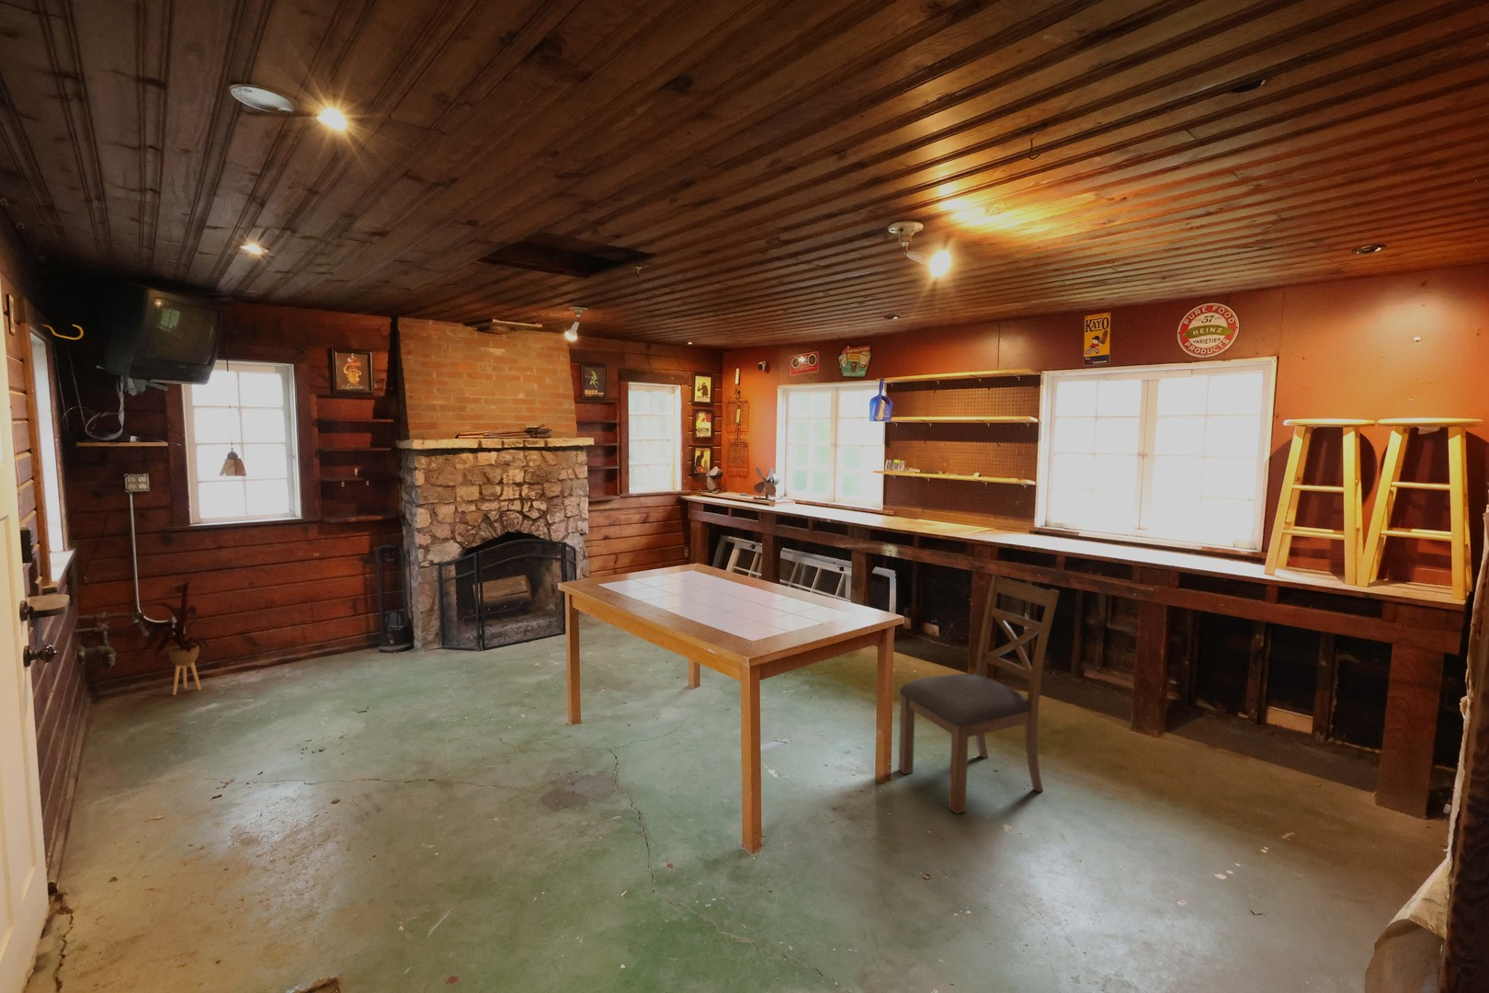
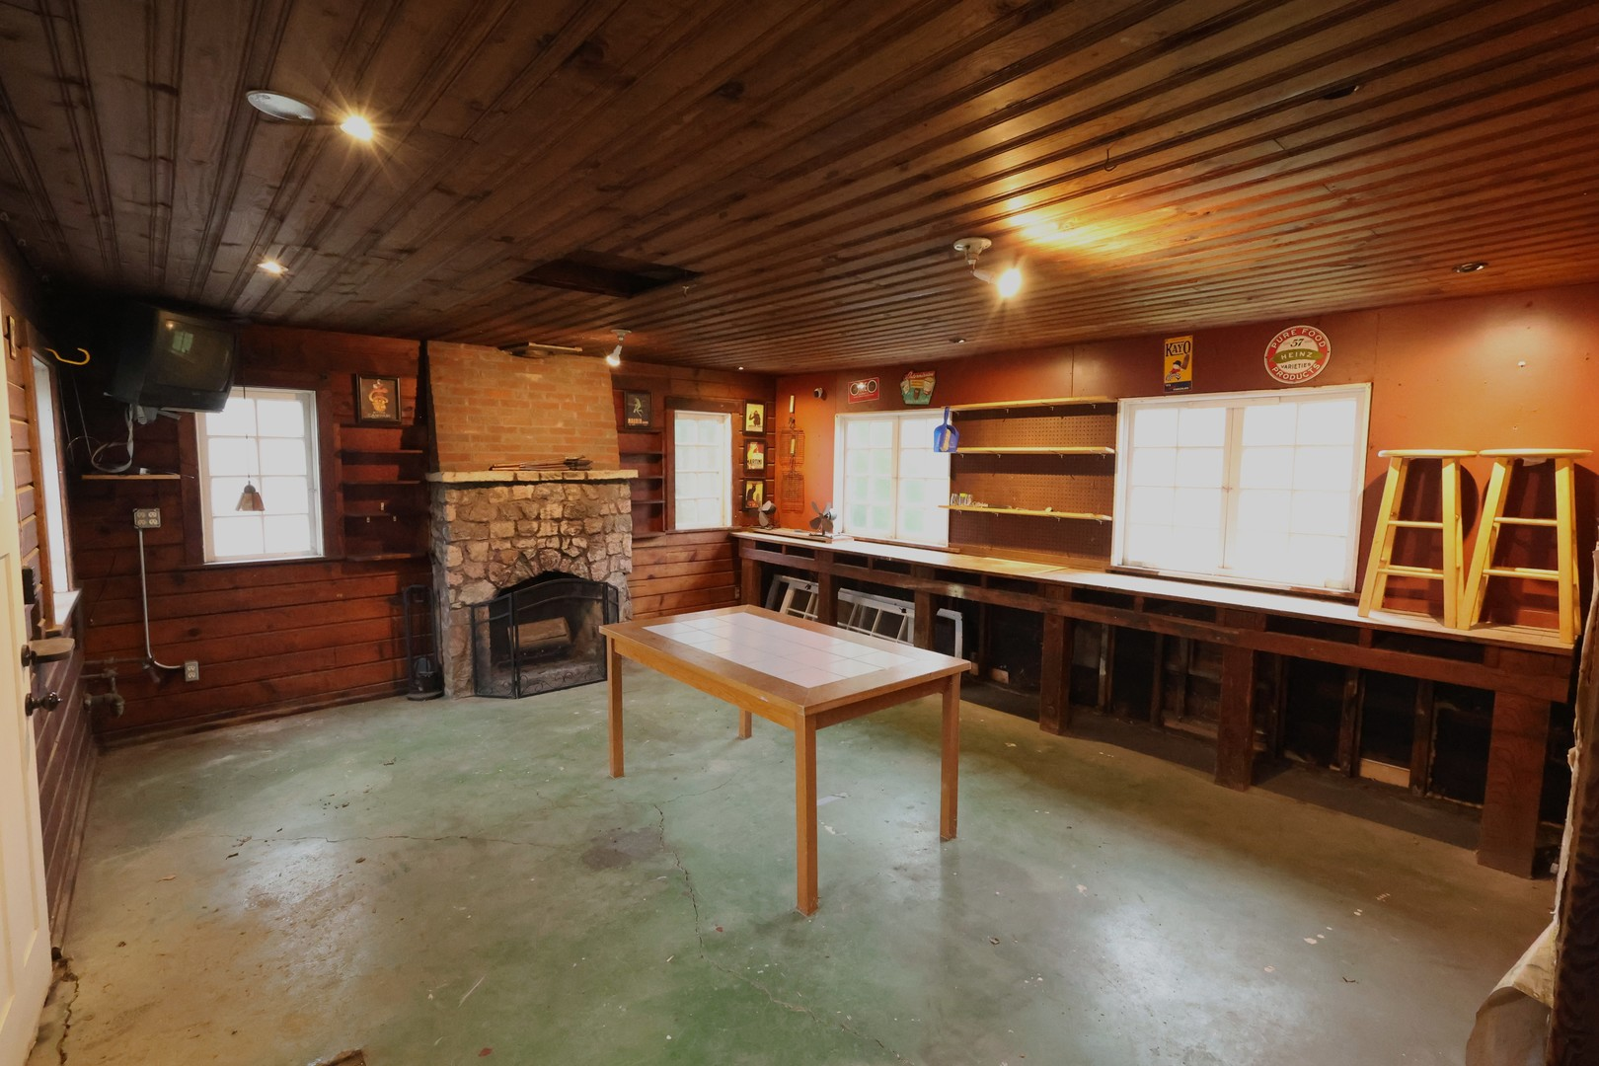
- chair (976, 683)
- house plant (175, 637)
